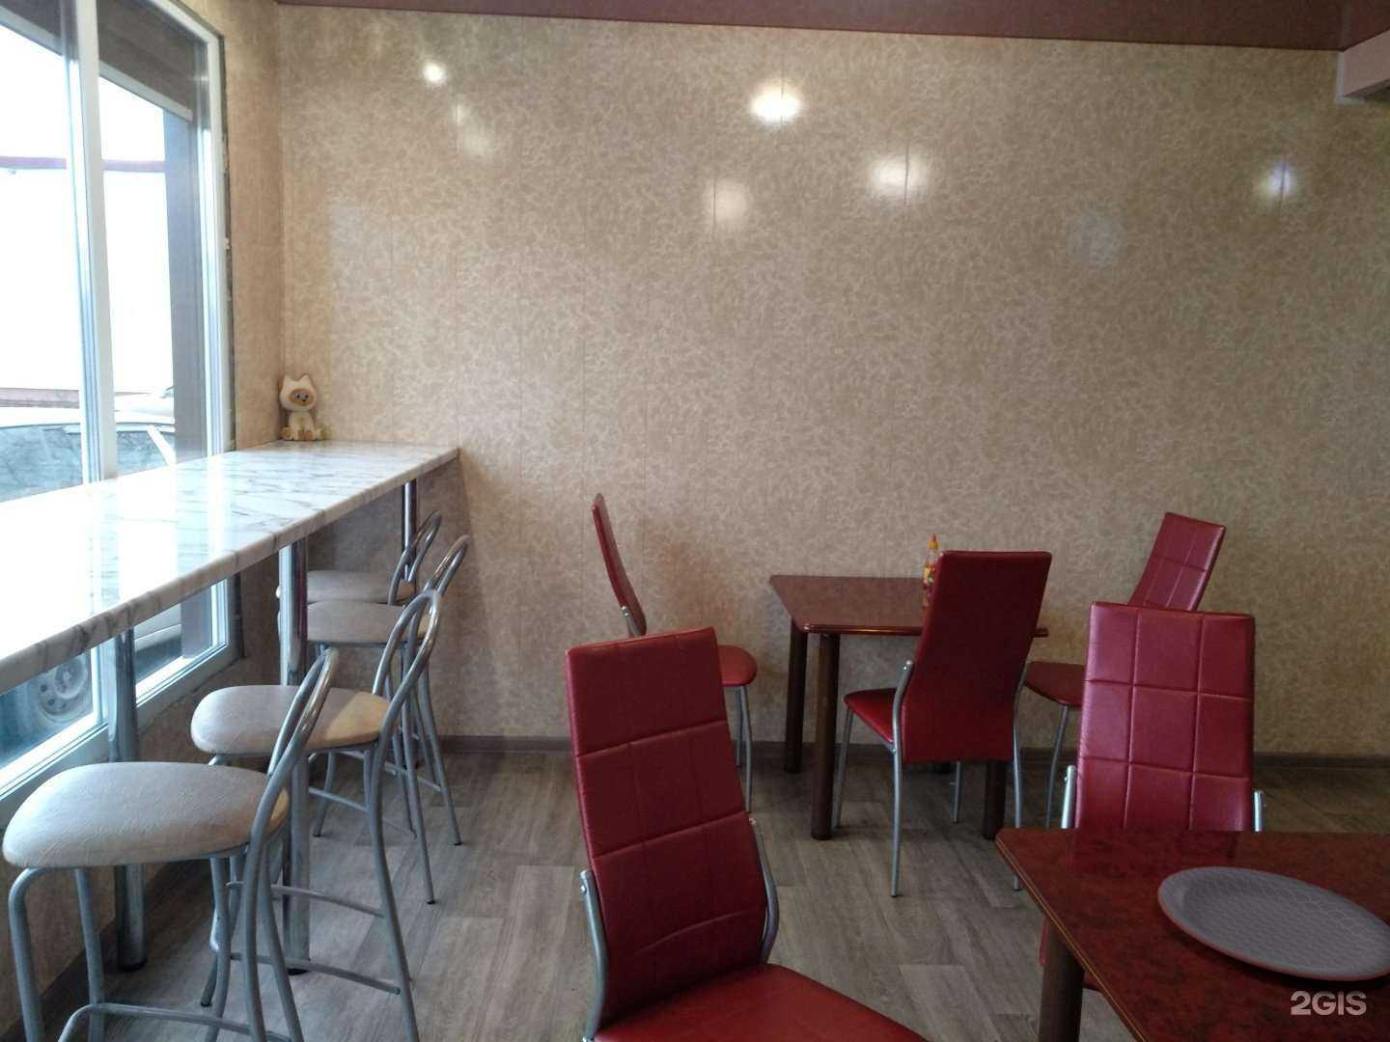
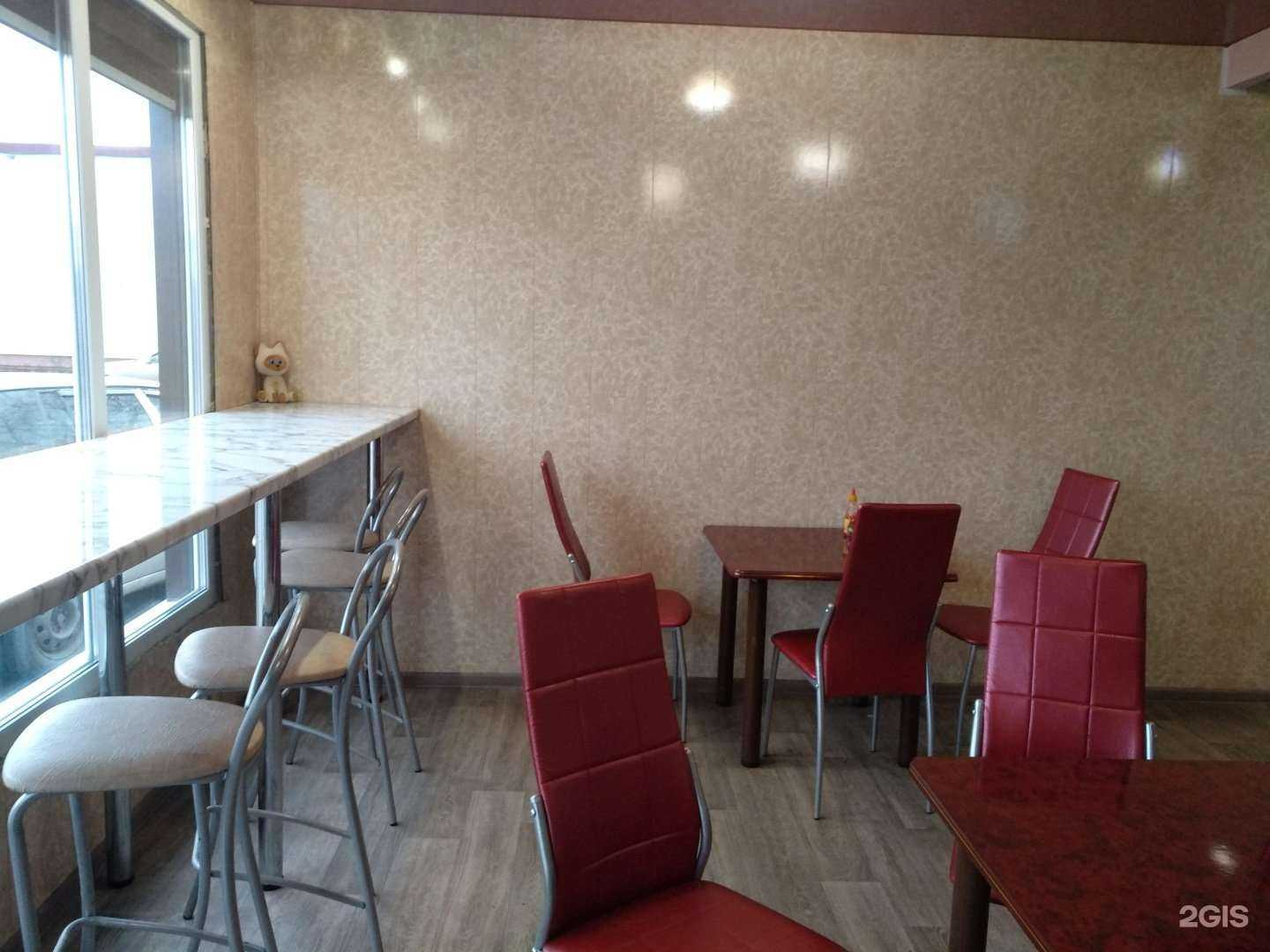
- plate (1273, 924)
